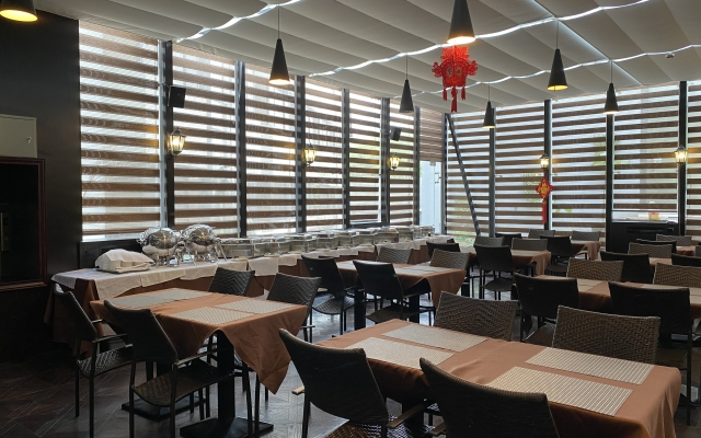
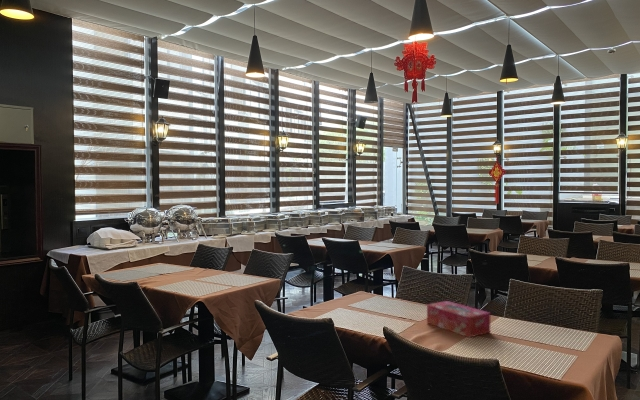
+ tissue box (457, 318)
